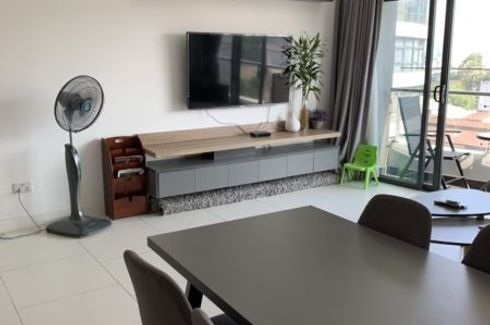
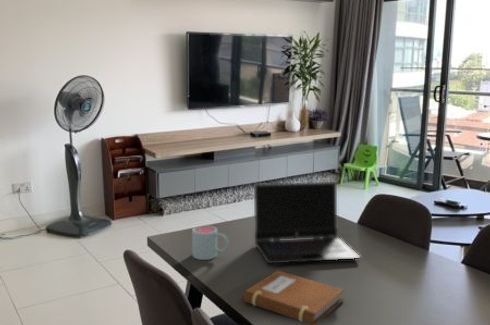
+ mug (210, 243)
+ laptop computer (304, 220)
+ notebook (291, 295)
